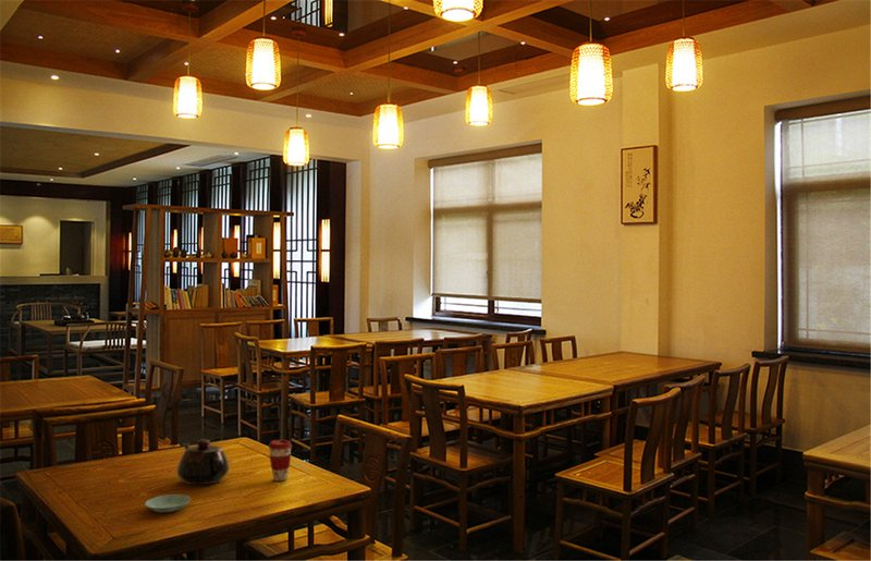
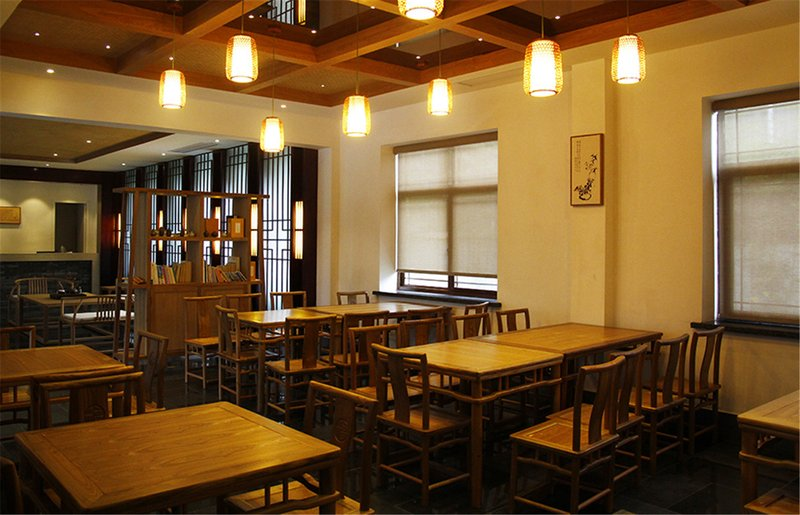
- teapot (201, 460)
- coffee cup (280, 460)
- saucer (168, 504)
